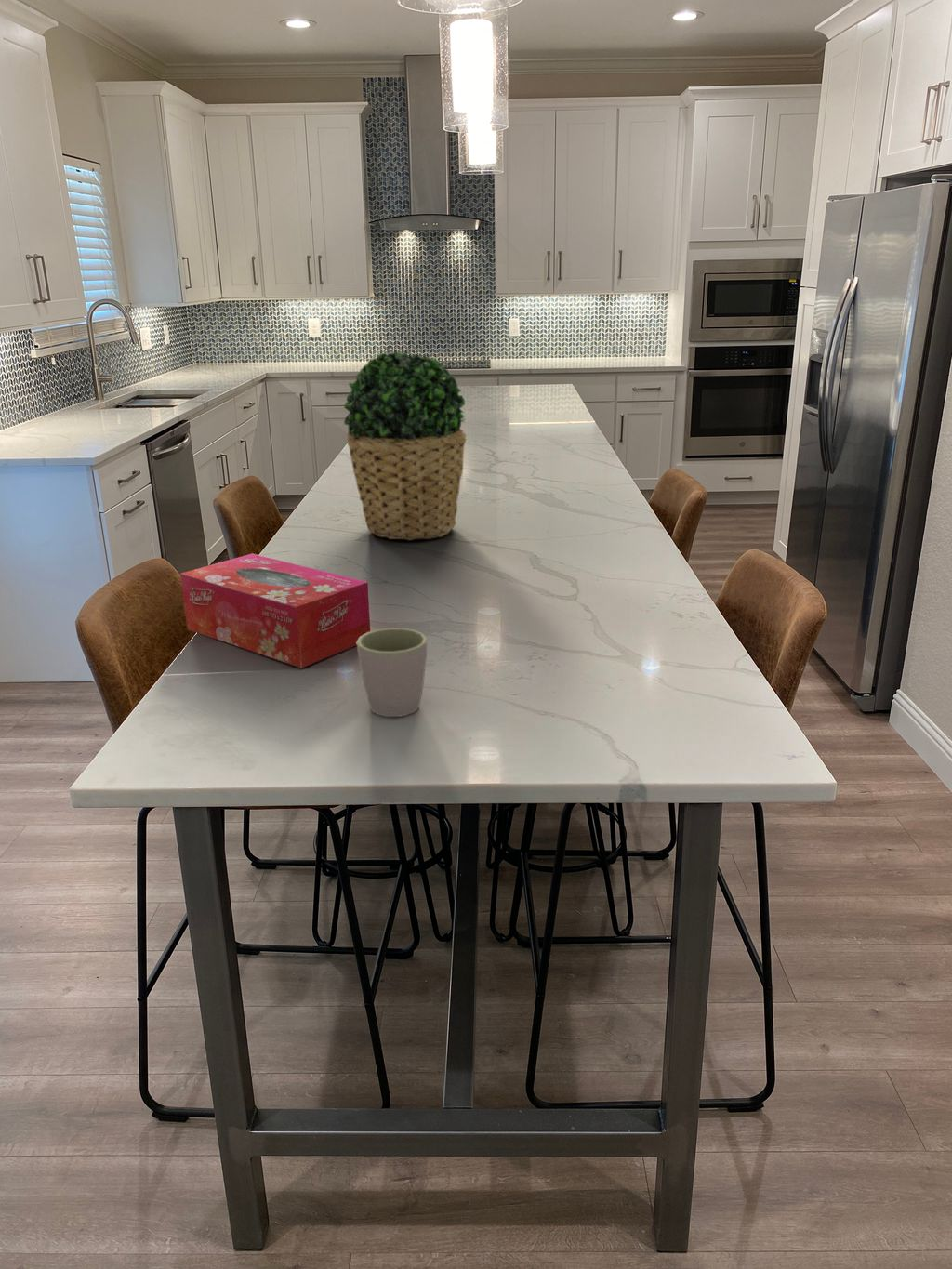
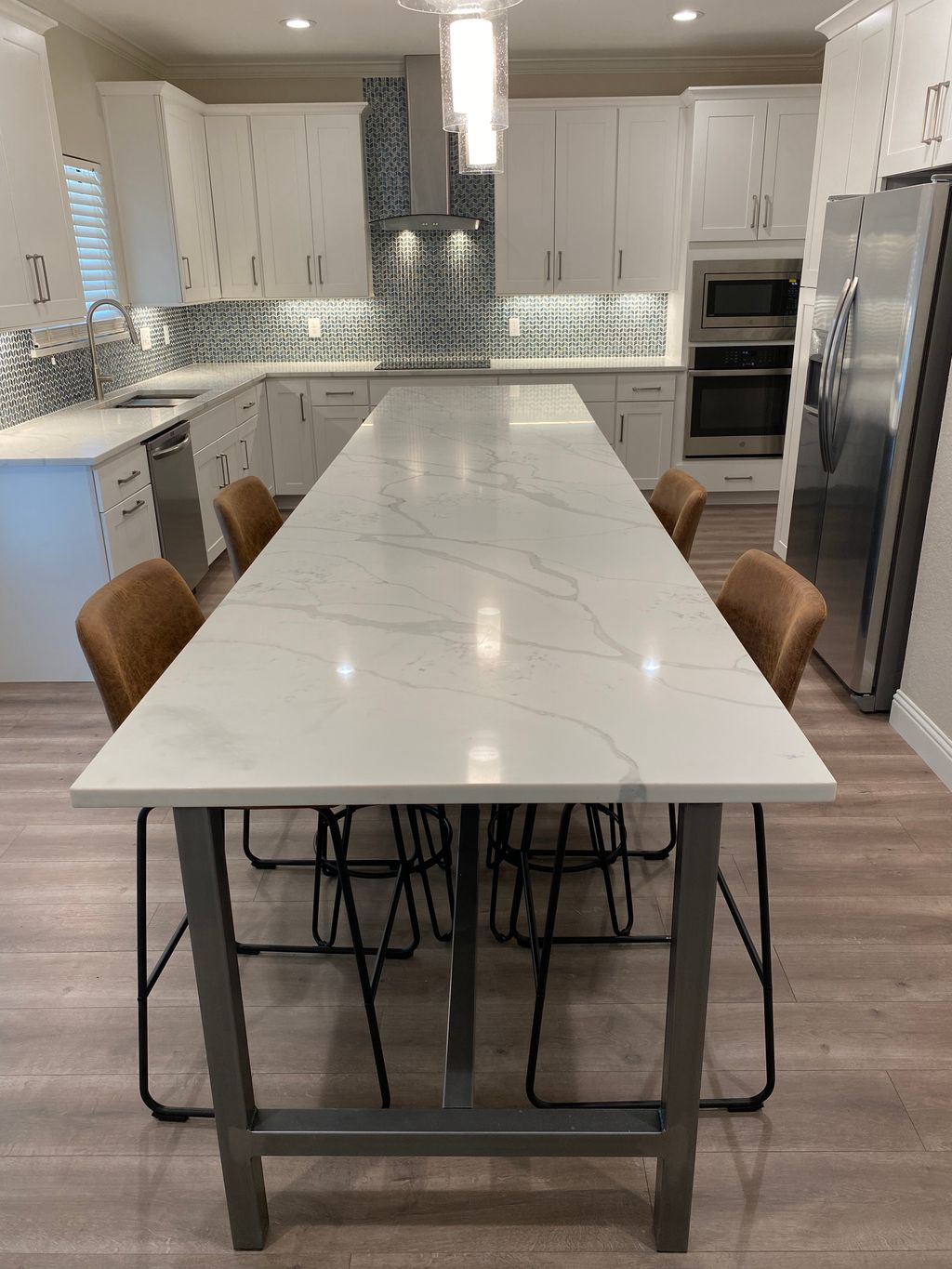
- mug (392, 668)
- potted plant (405, 443)
- tissue box (274, 606)
